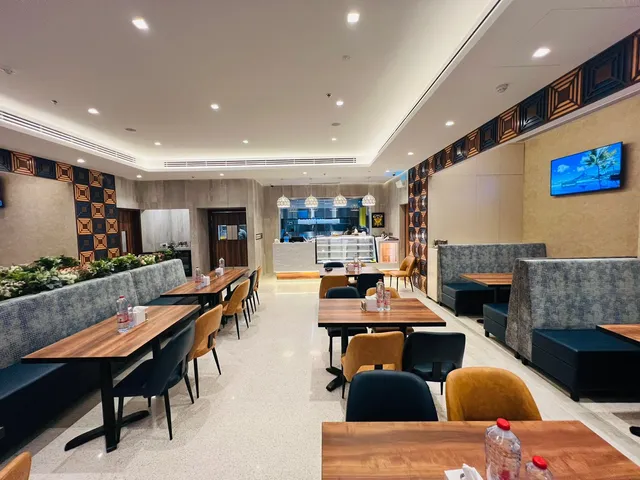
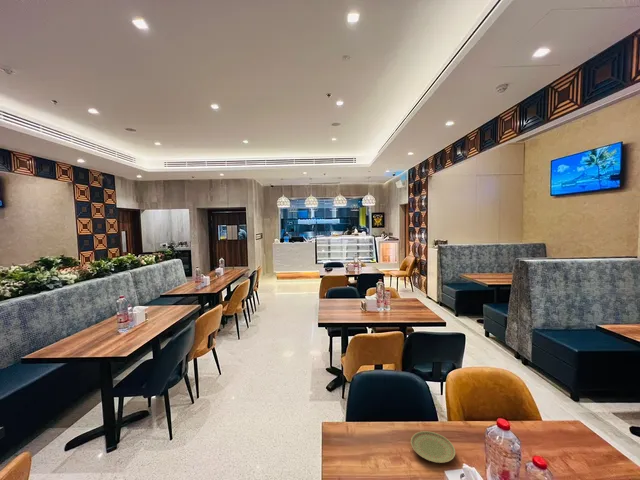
+ plate (432, 448)
